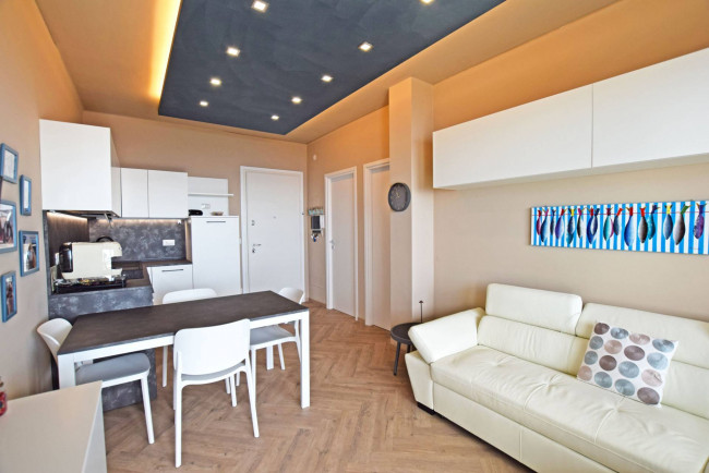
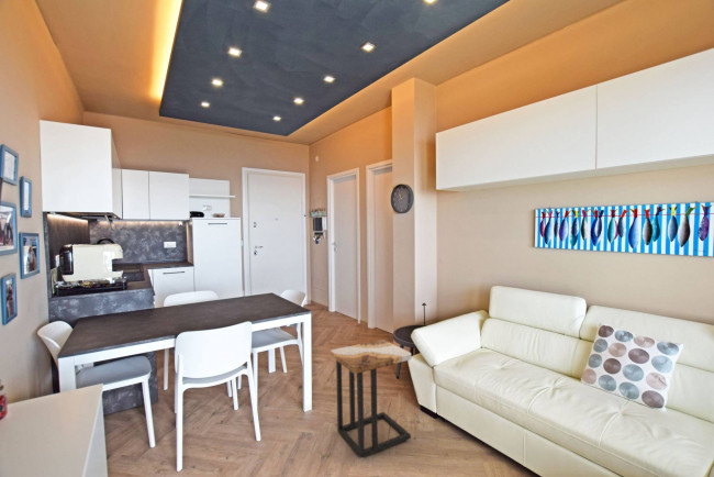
+ side table (371, 393)
